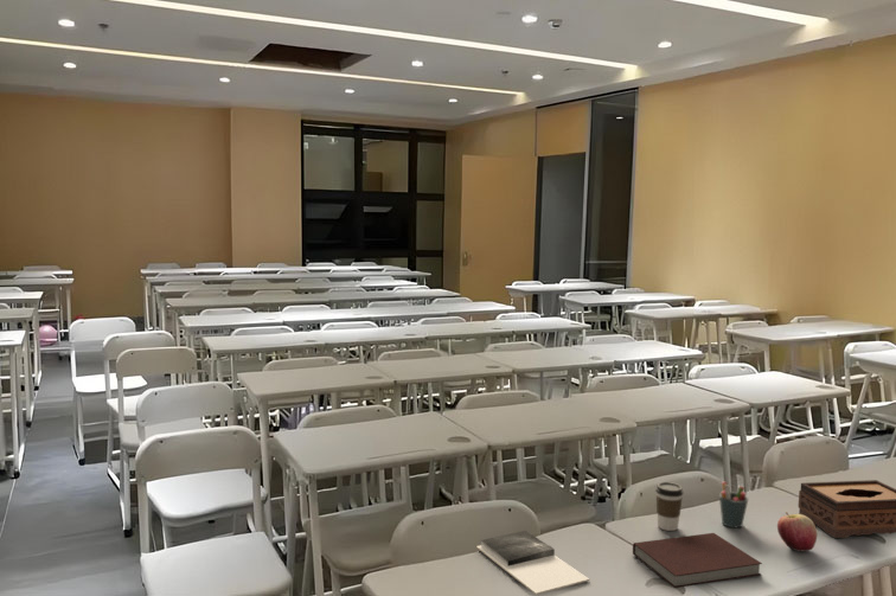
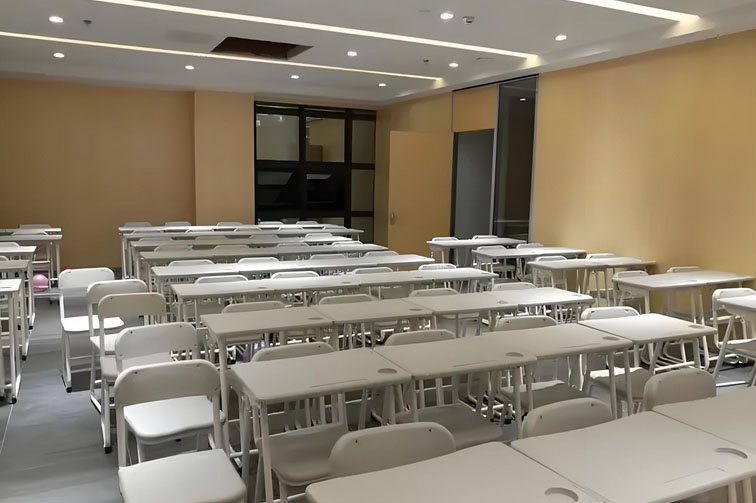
- coffee cup (668, 506)
- apple (796, 531)
- notebook (695, 558)
- pen holder (732, 502)
- book (530, 558)
- tissue box (856, 507)
